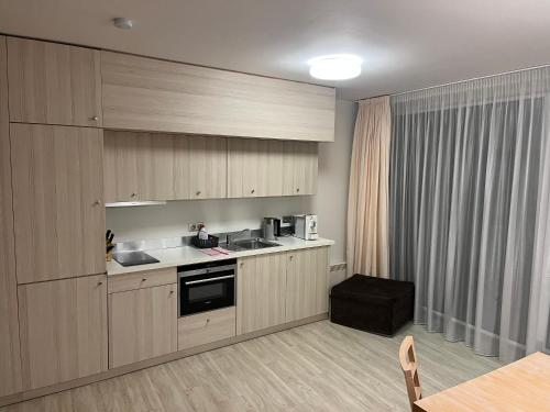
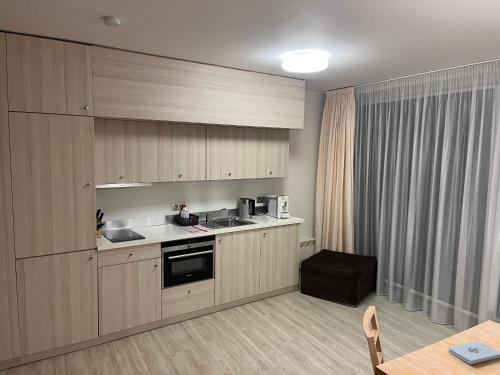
+ notepad (474, 352)
